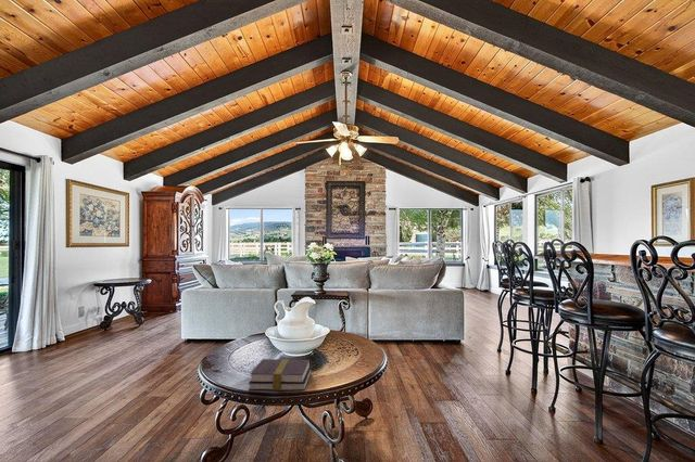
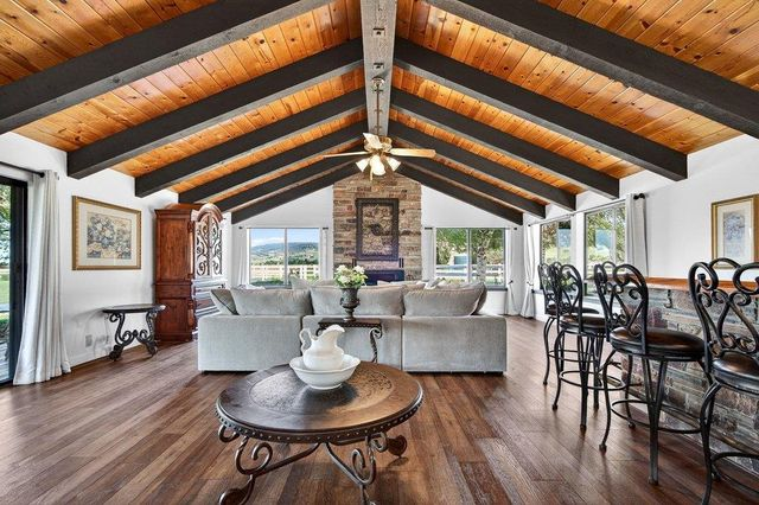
- book (281, 373)
